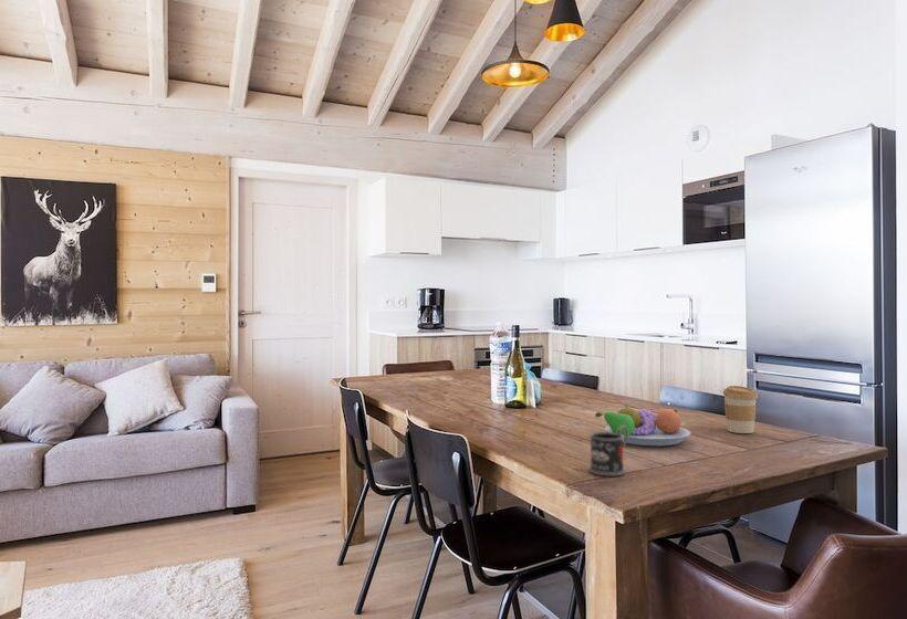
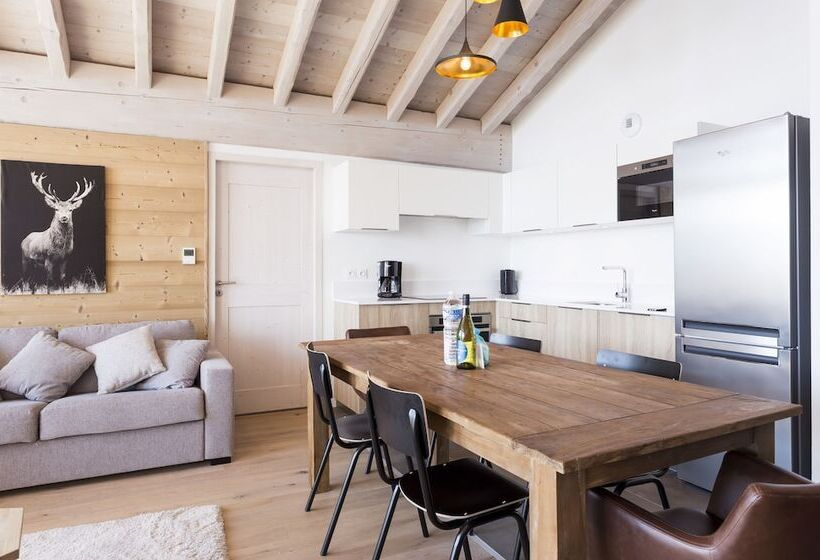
- coffee cup (740, 409)
- fruit bowl (643, 421)
- mug (612, 449)
